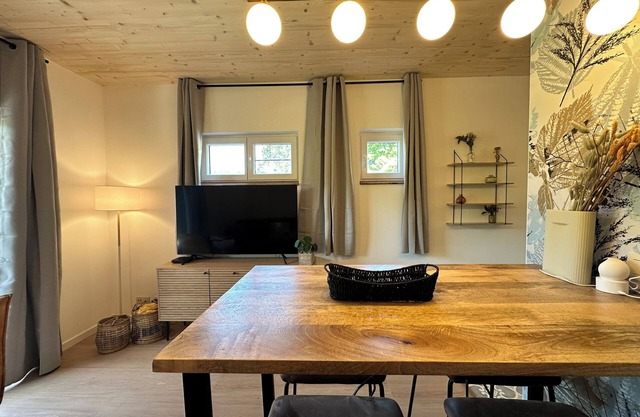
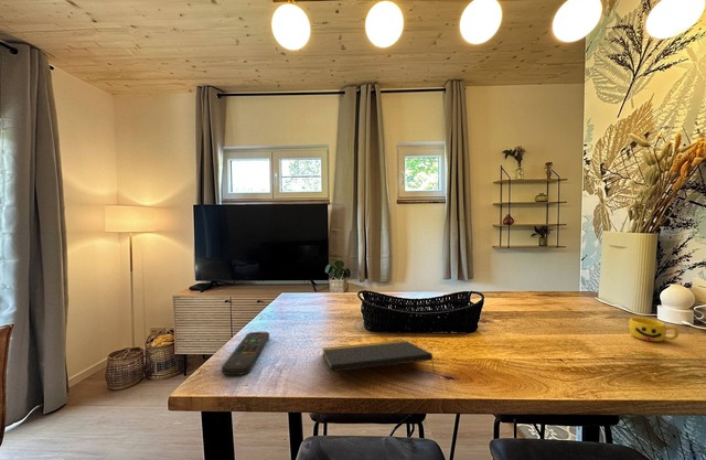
+ remote control (248, 350)
+ cup (652, 330)
+ notepad (373, 353)
